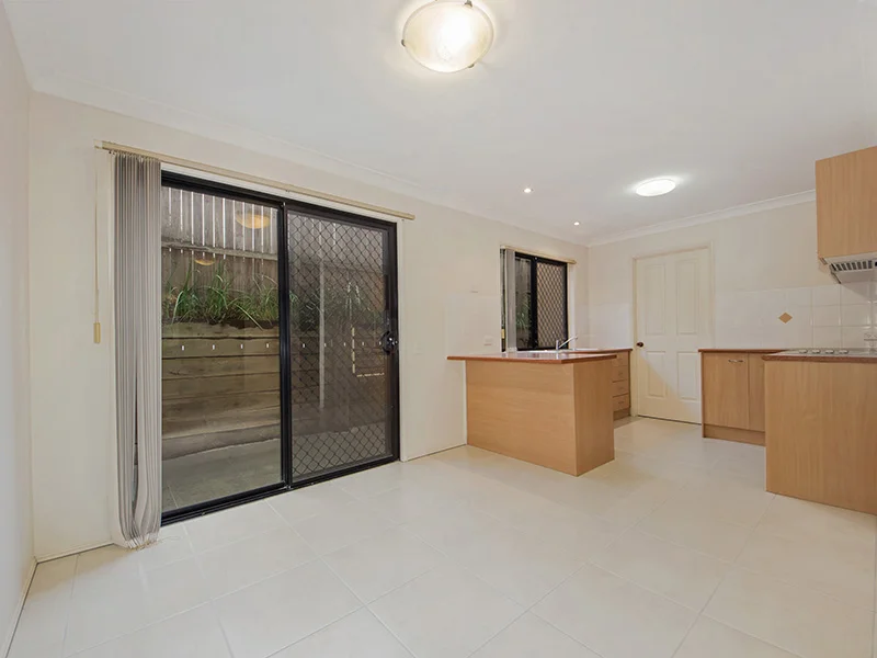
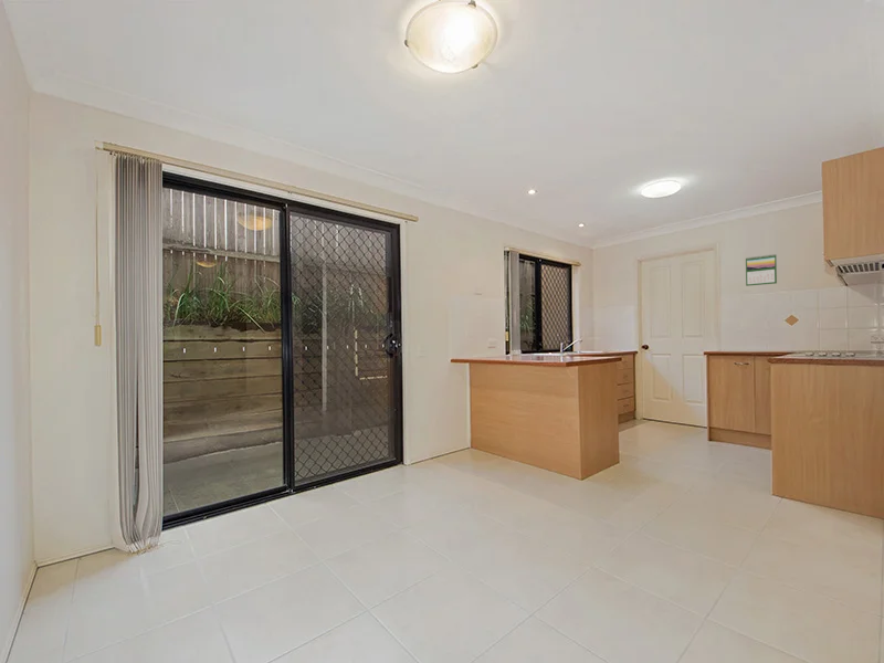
+ calendar (760, 270)
